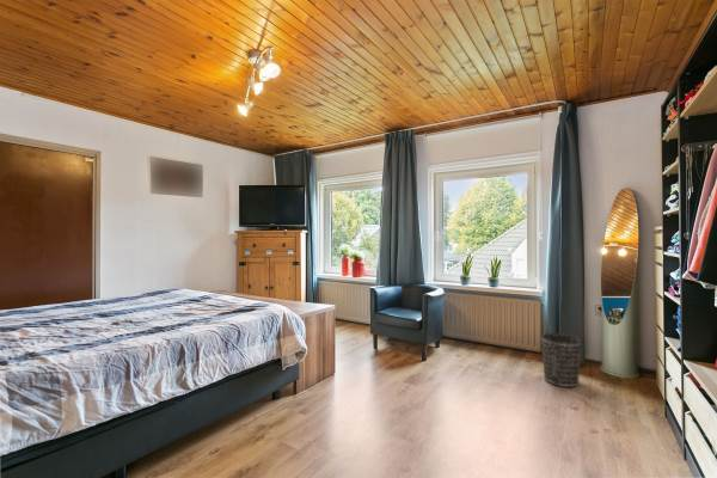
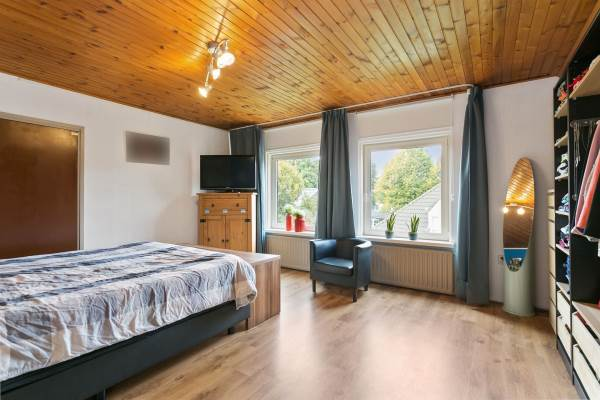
- wastebasket (560, 360)
